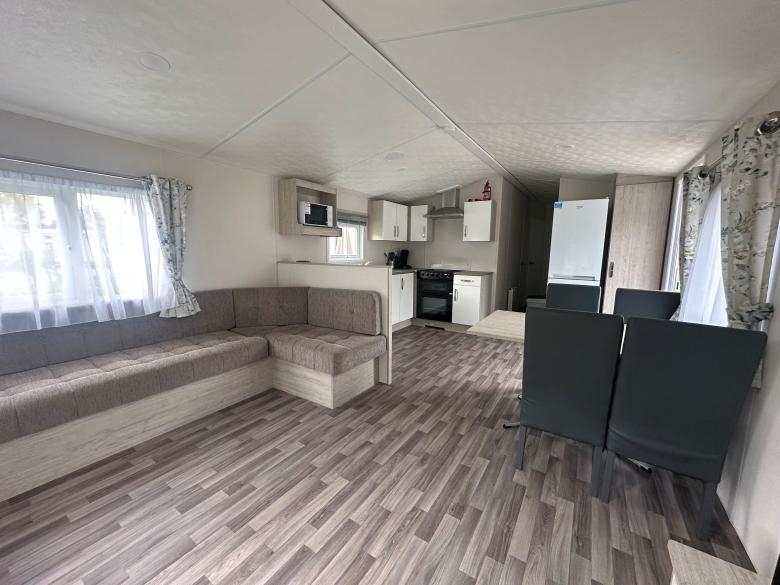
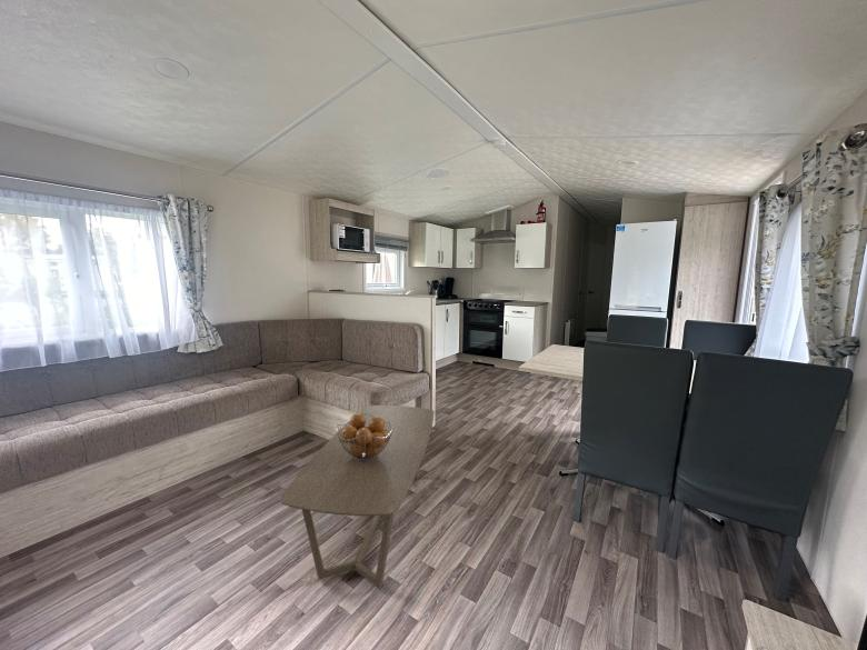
+ coffee table (377, 480)
+ fruit basket (365, 434)
